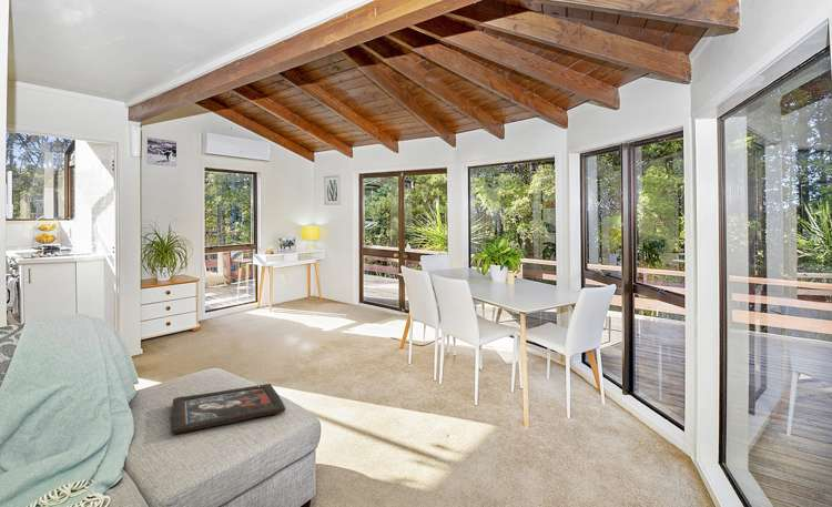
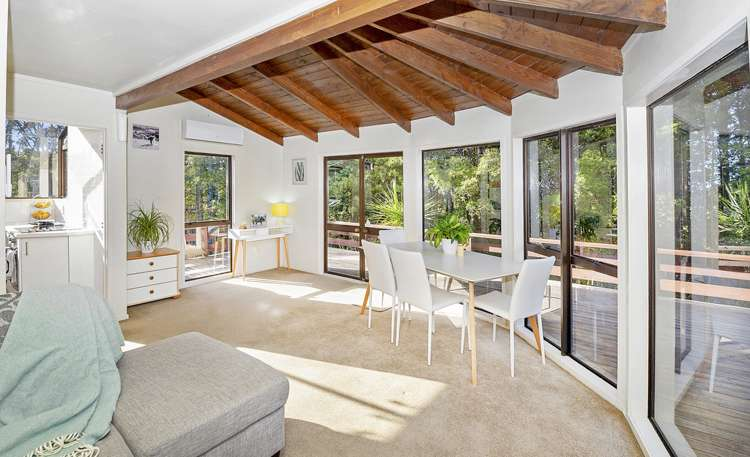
- religious icon (226, 405)
